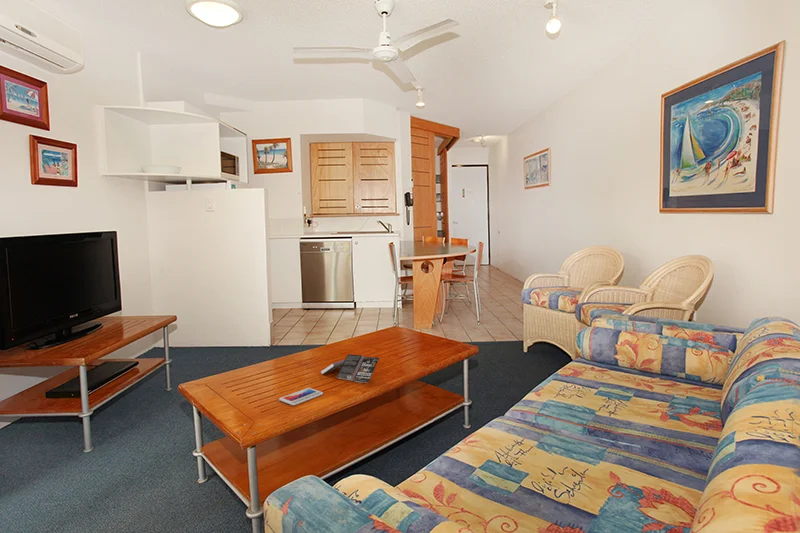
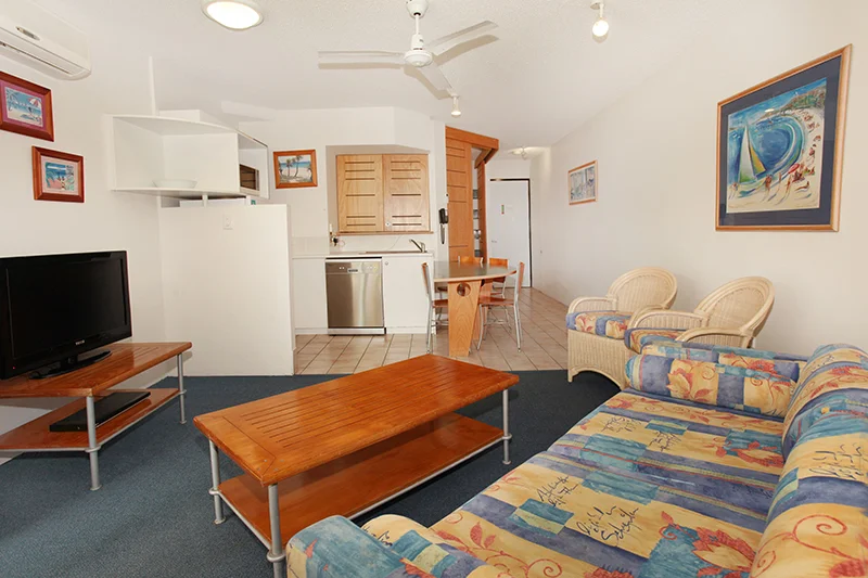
- smartphone (301, 396)
- paperback book (352, 365)
